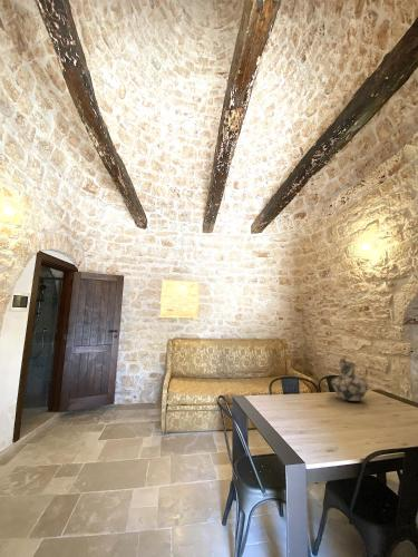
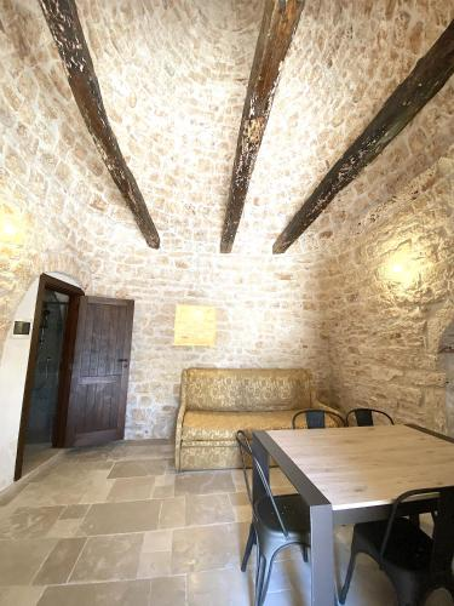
- vase (348, 379)
